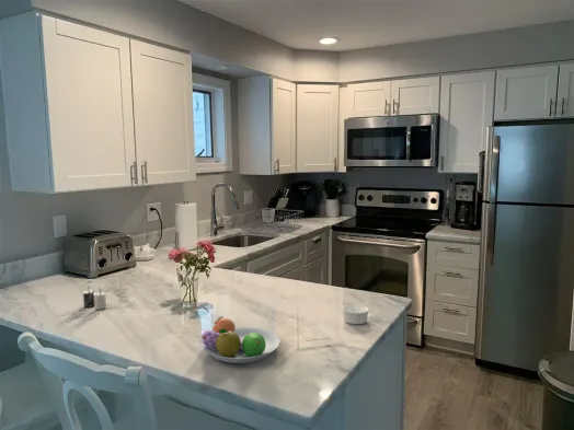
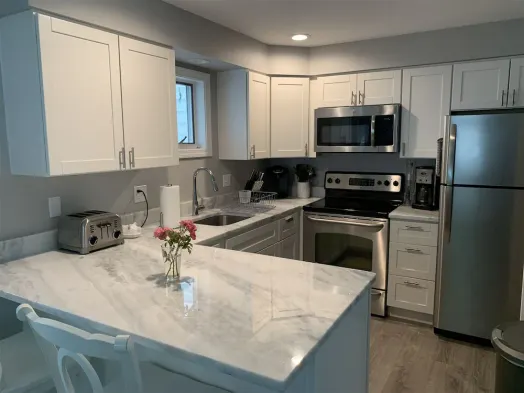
- ramekin (355, 314)
- fruit bowl (241, 335)
- candle (94, 297)
